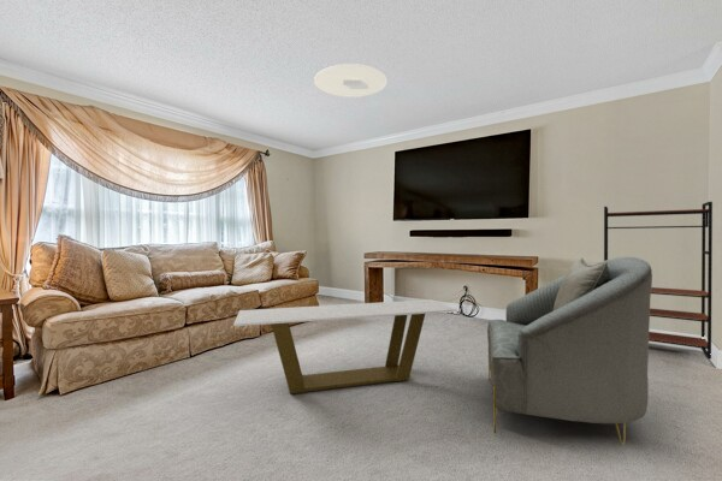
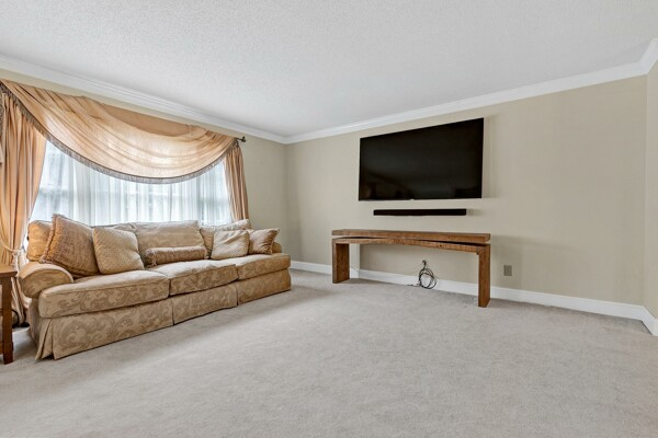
- coffee table (354, 369)
- ceiling light (350, 78)
- armchair (560, 333)
- bookshelf (652, 287)
